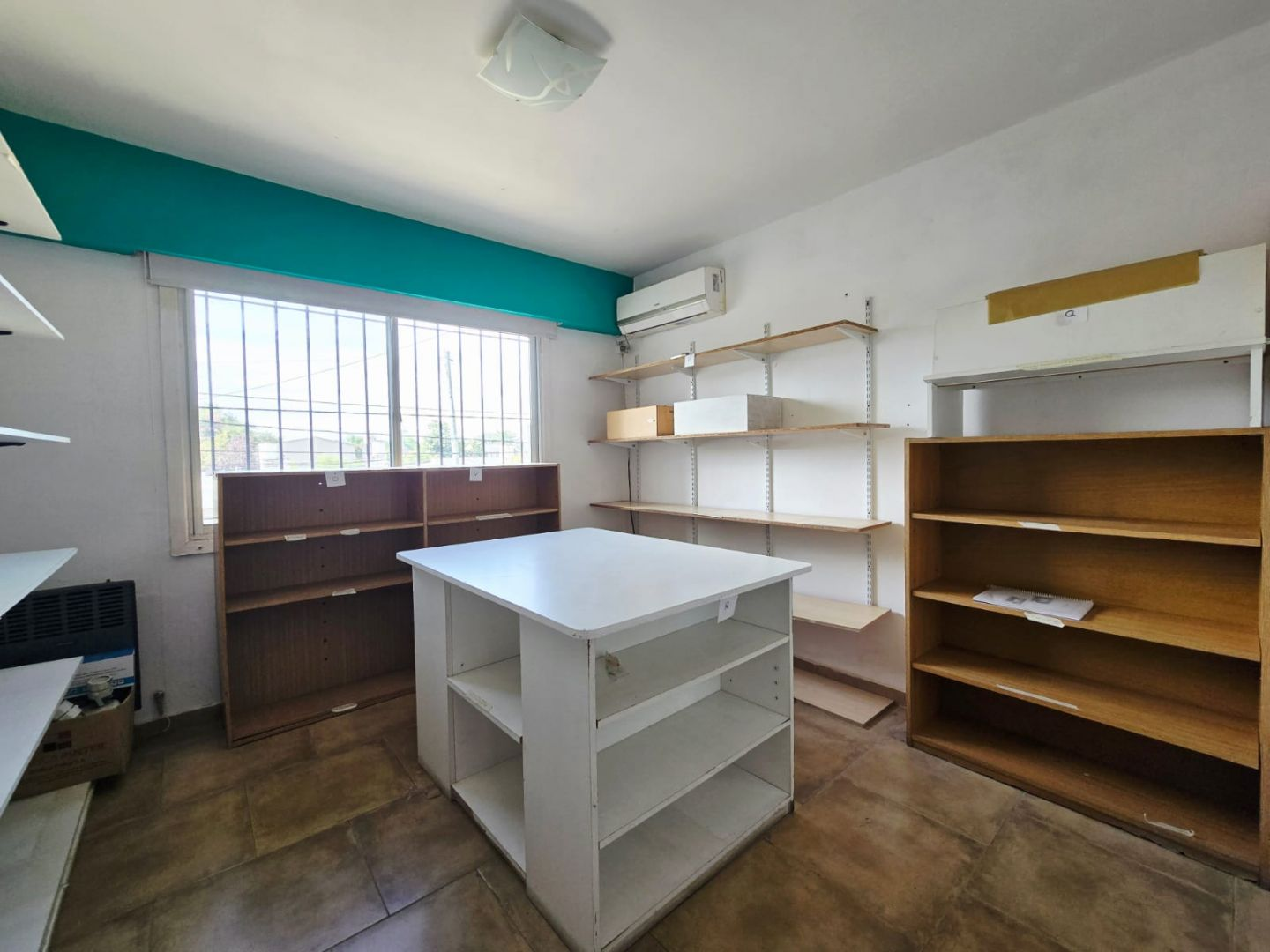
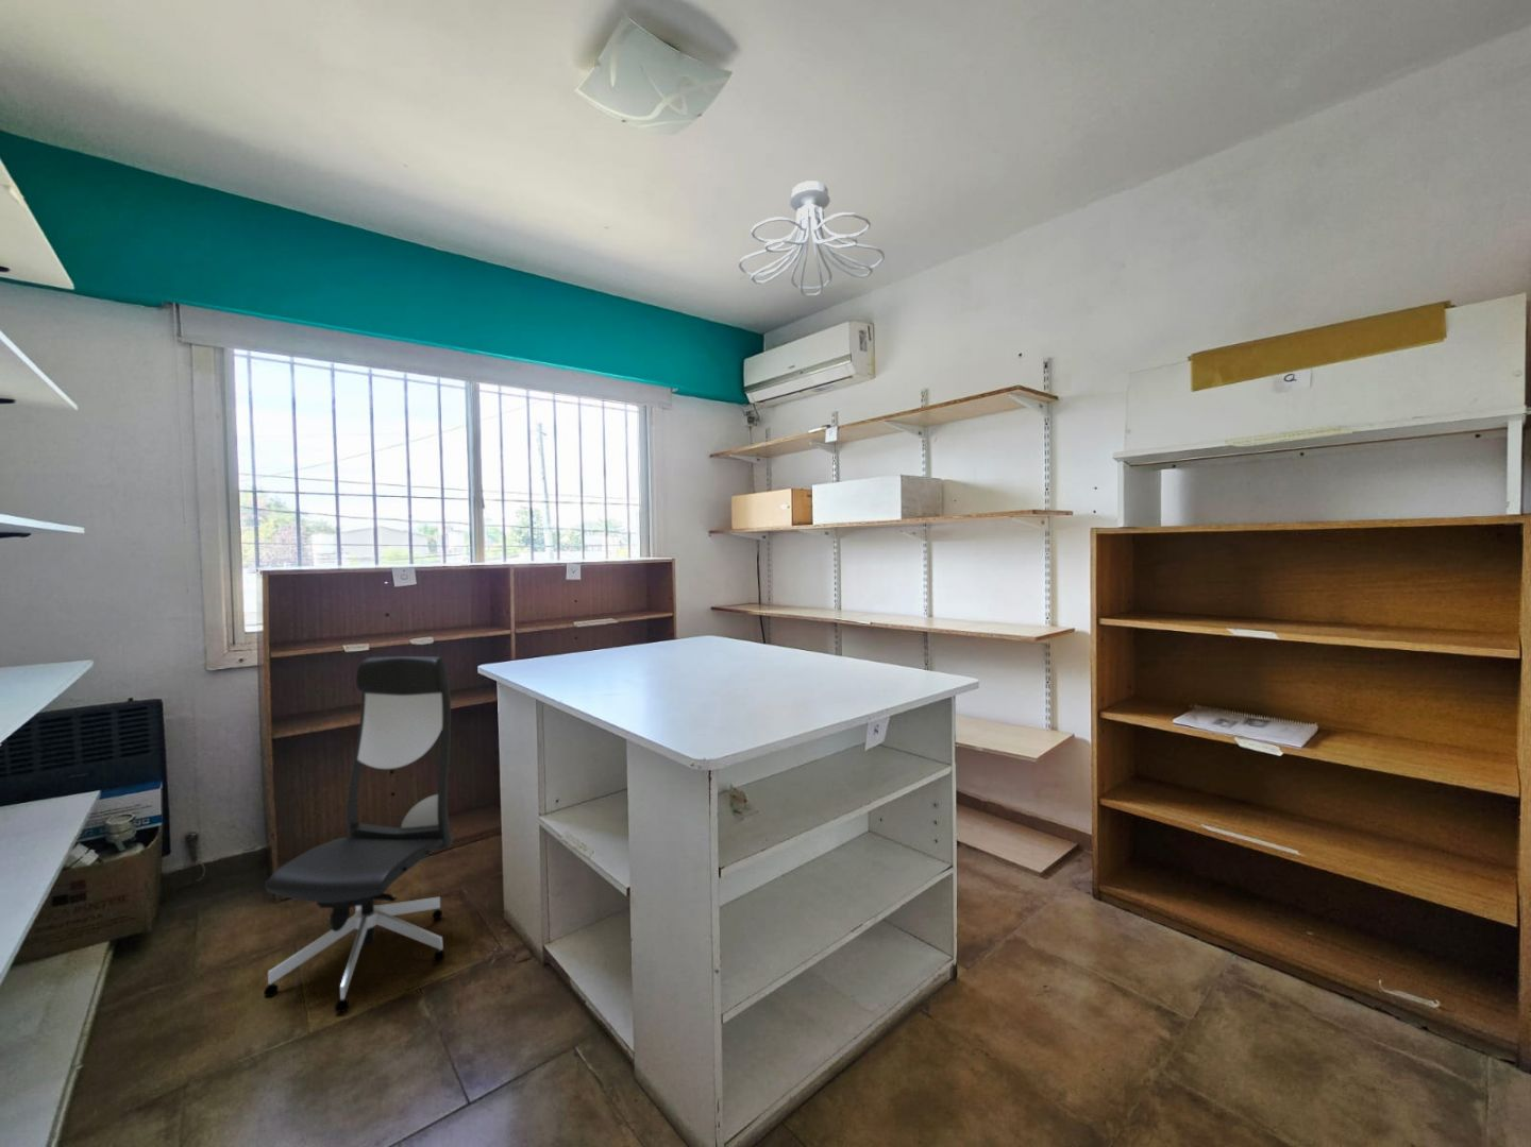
+ office chair (370, 824)
+ ceiling light fixture (811, 233)
